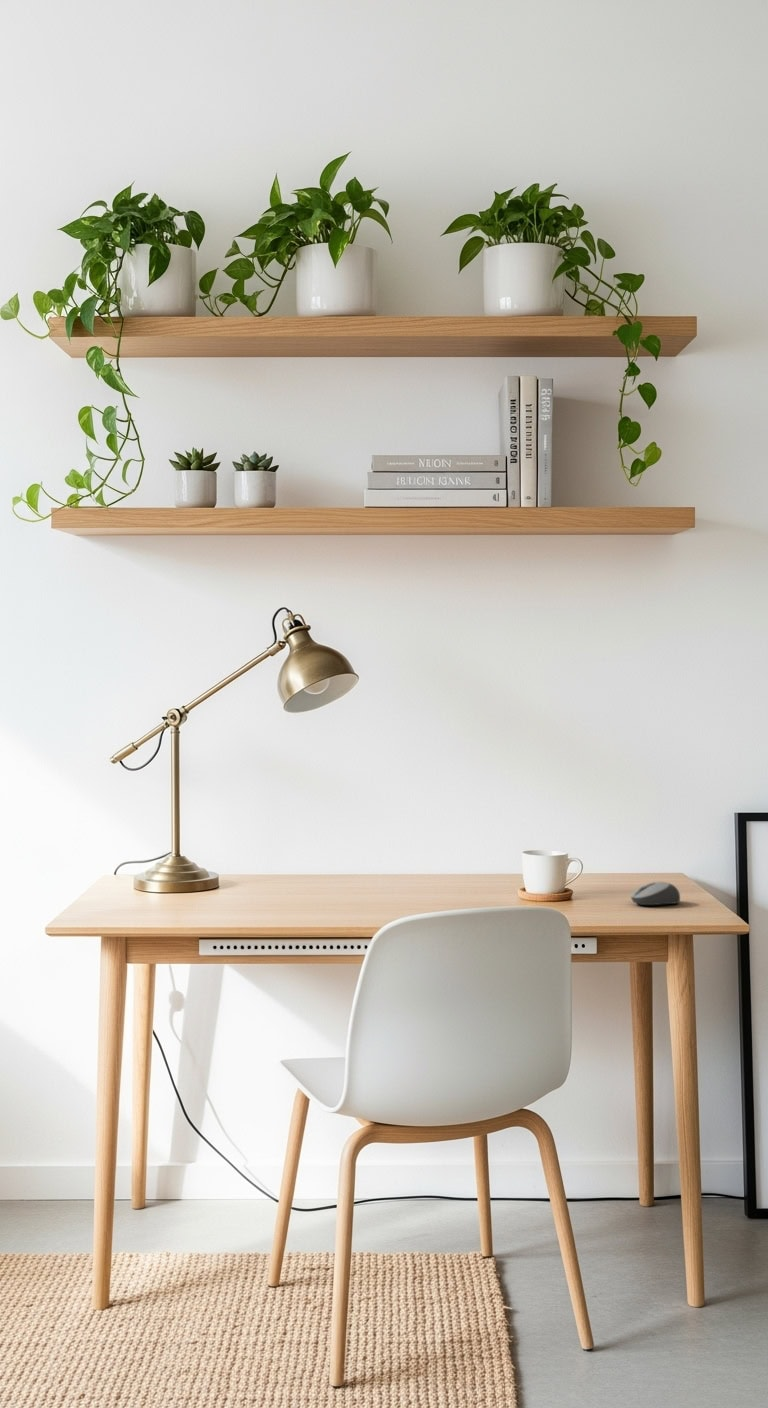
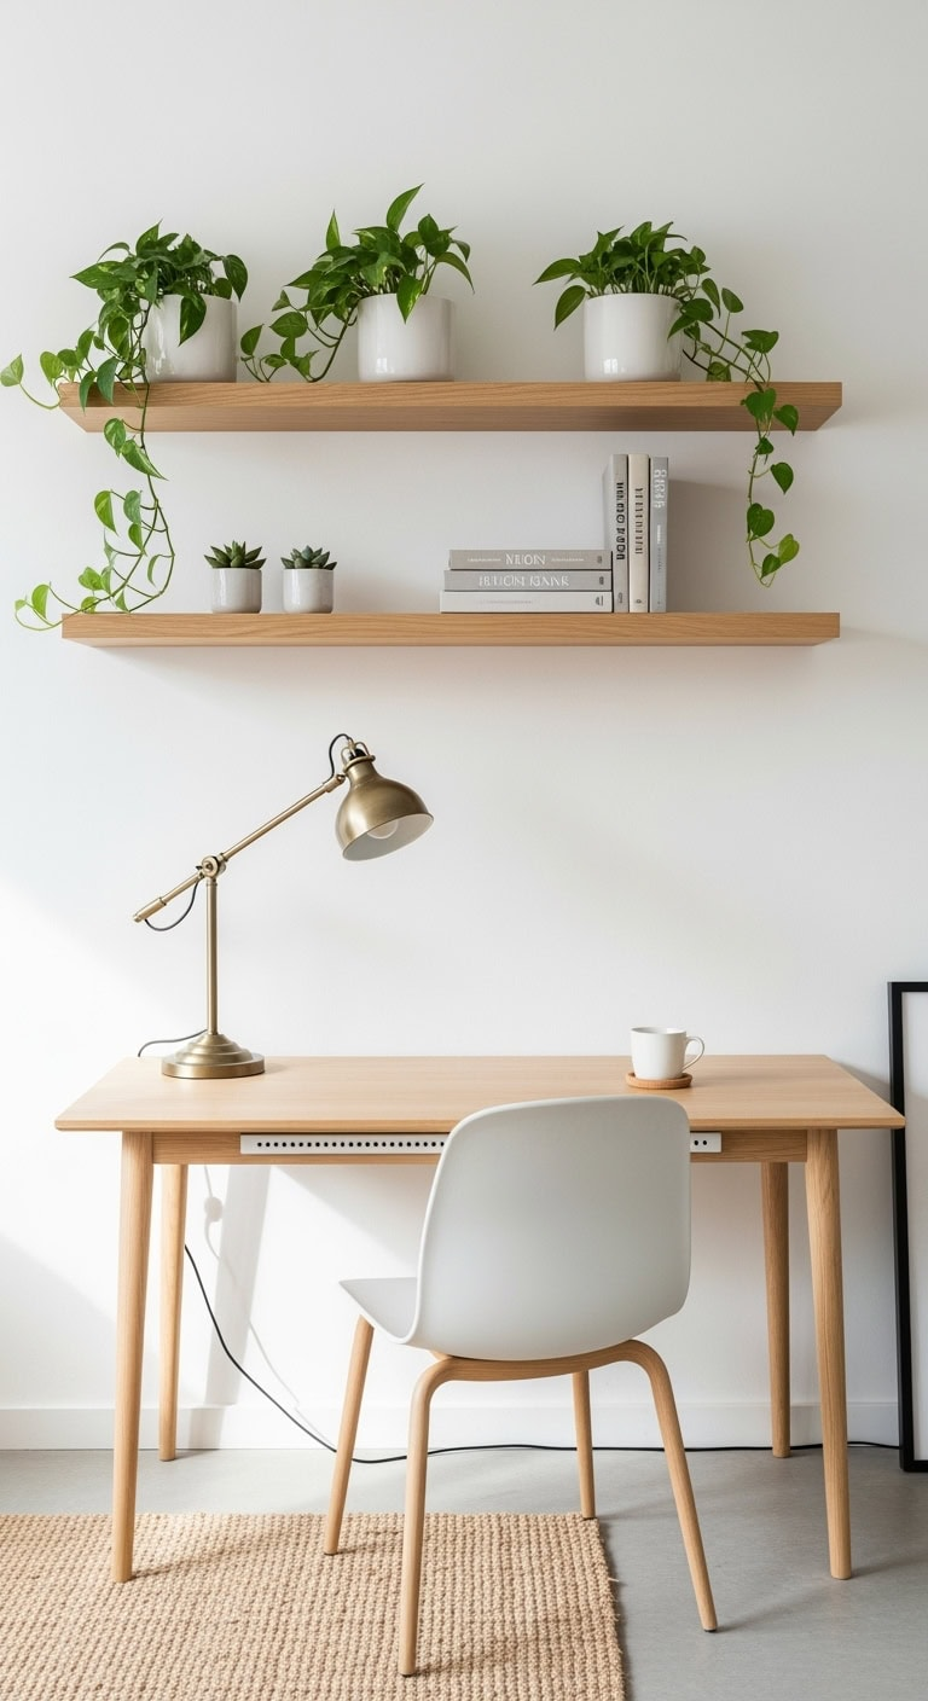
- computer mouse (655, 892)
